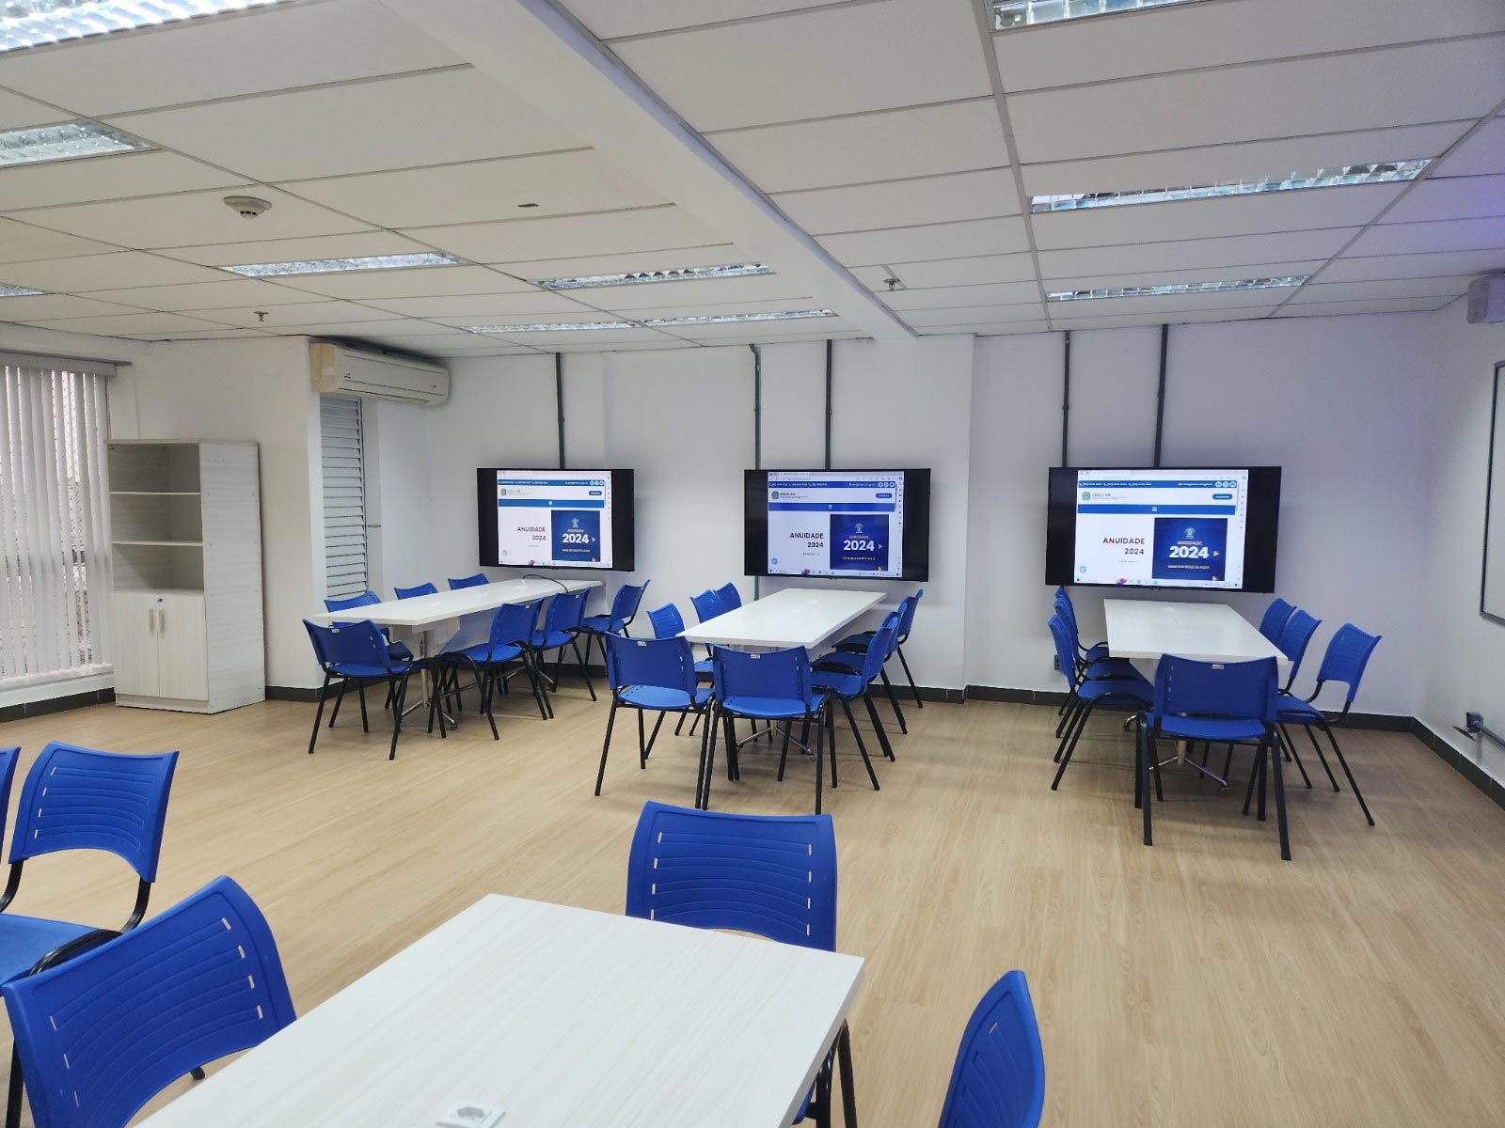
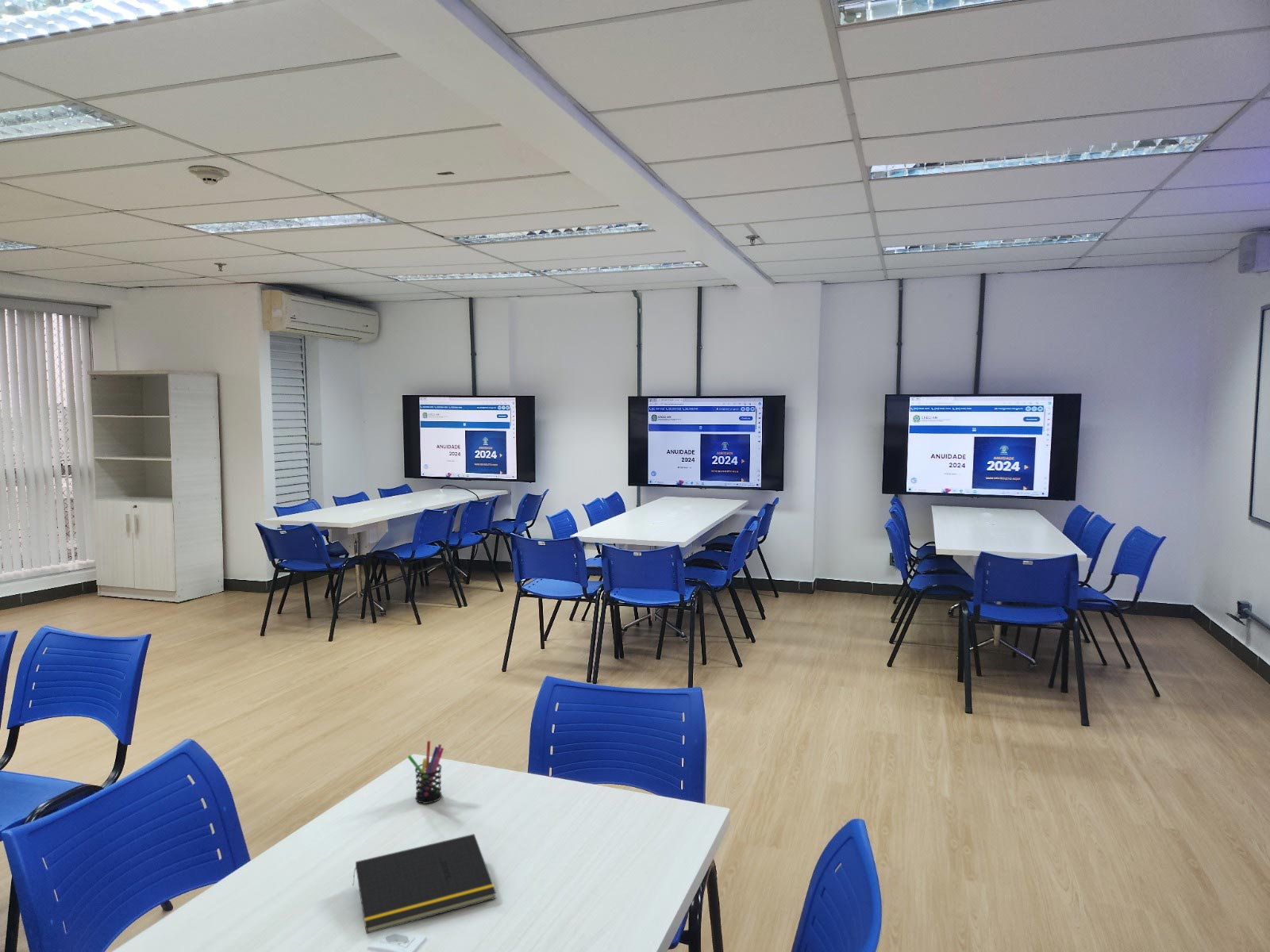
+ notepad (425, 879)
+ pen holder (425, 771)
